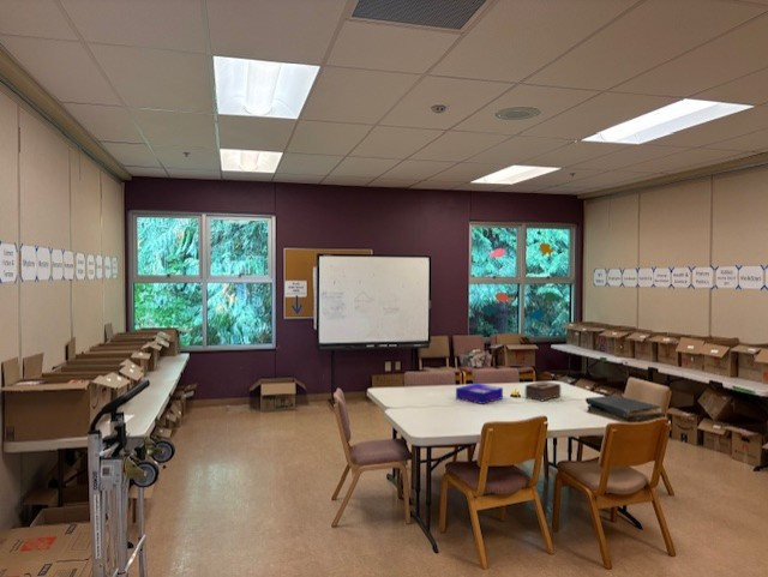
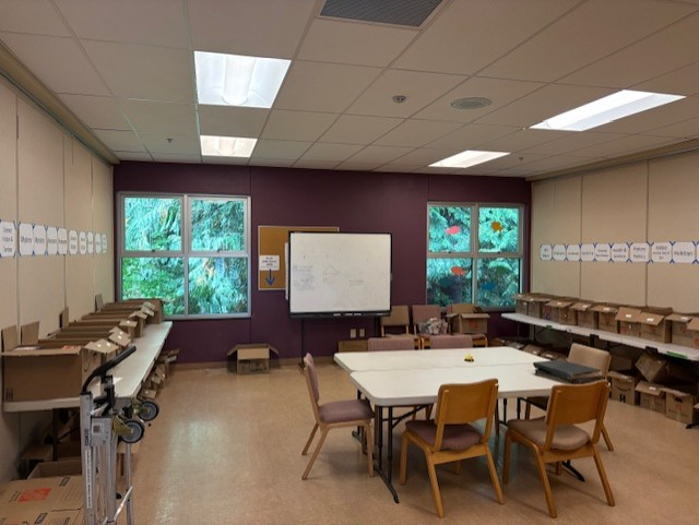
- board game (479, 392)
- tissue box (542, 390)
